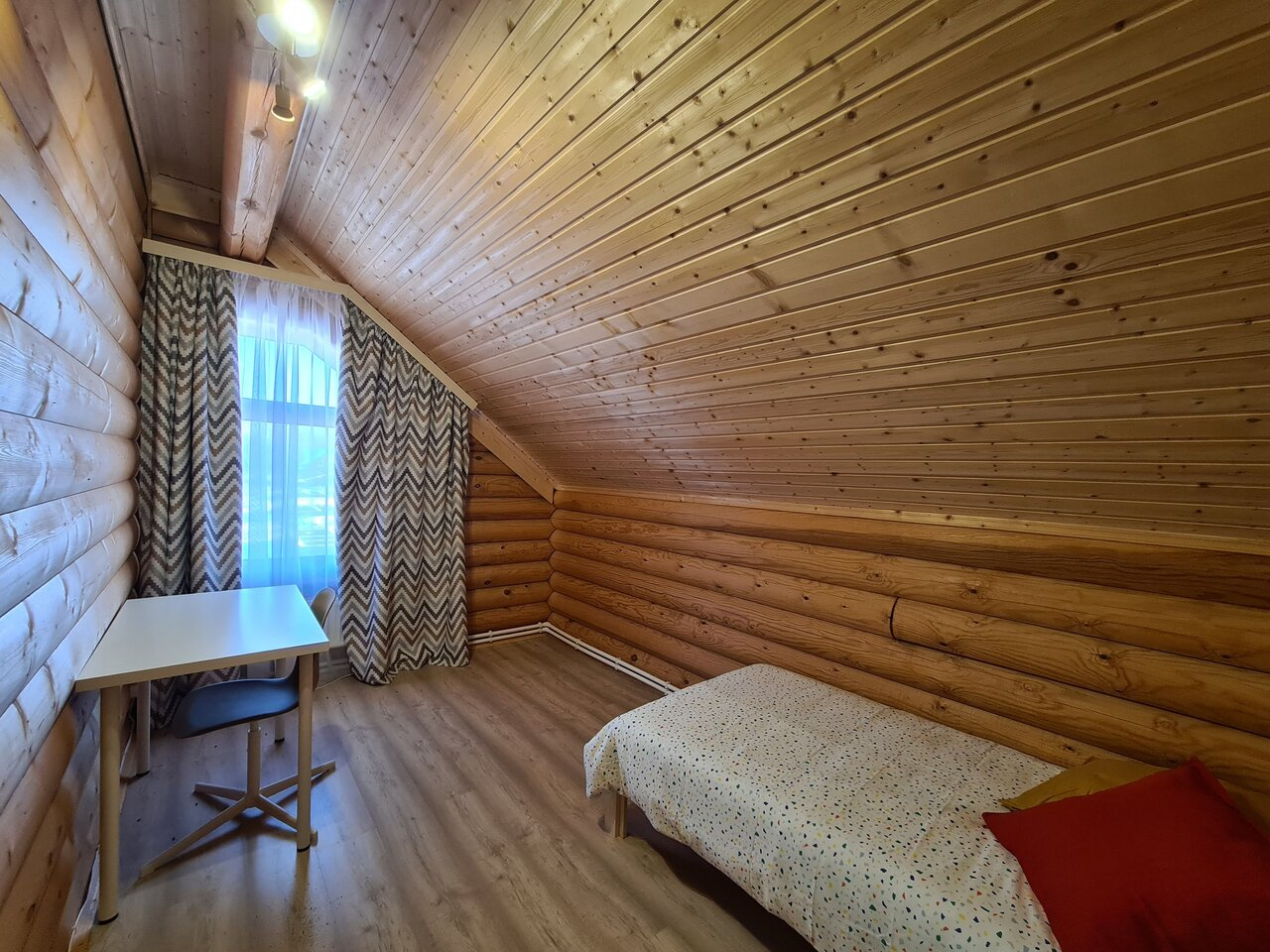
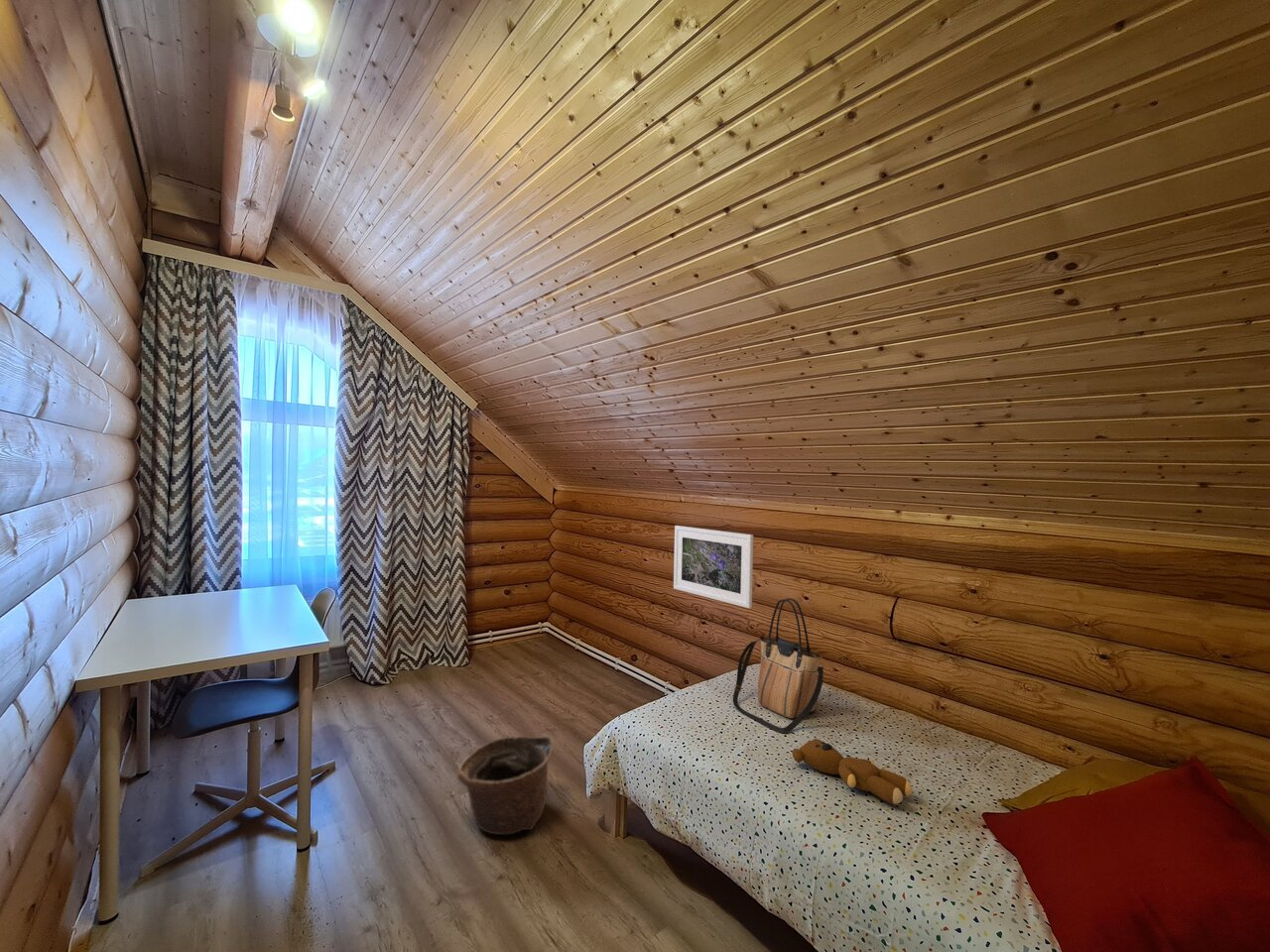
+ teddy bear (849, 768)
+ tote bag (776, 654)
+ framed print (710, 563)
+ basket (507, 783)
